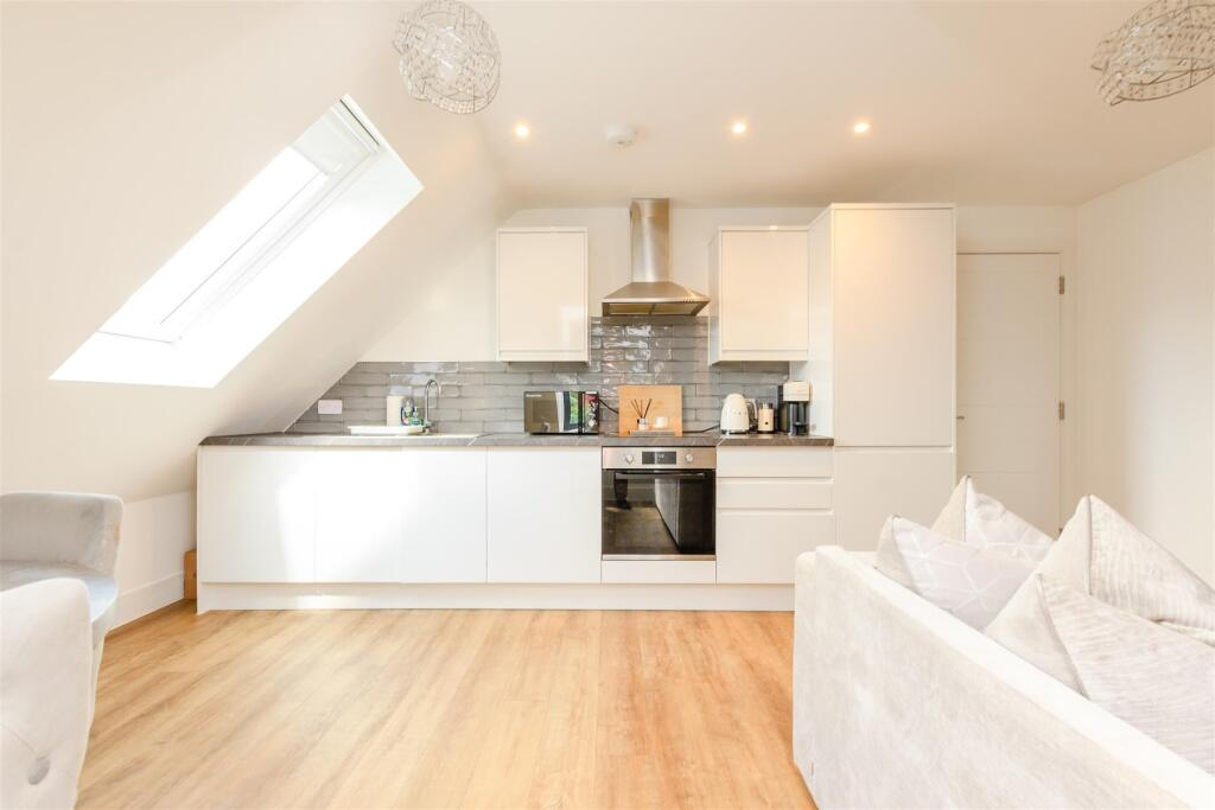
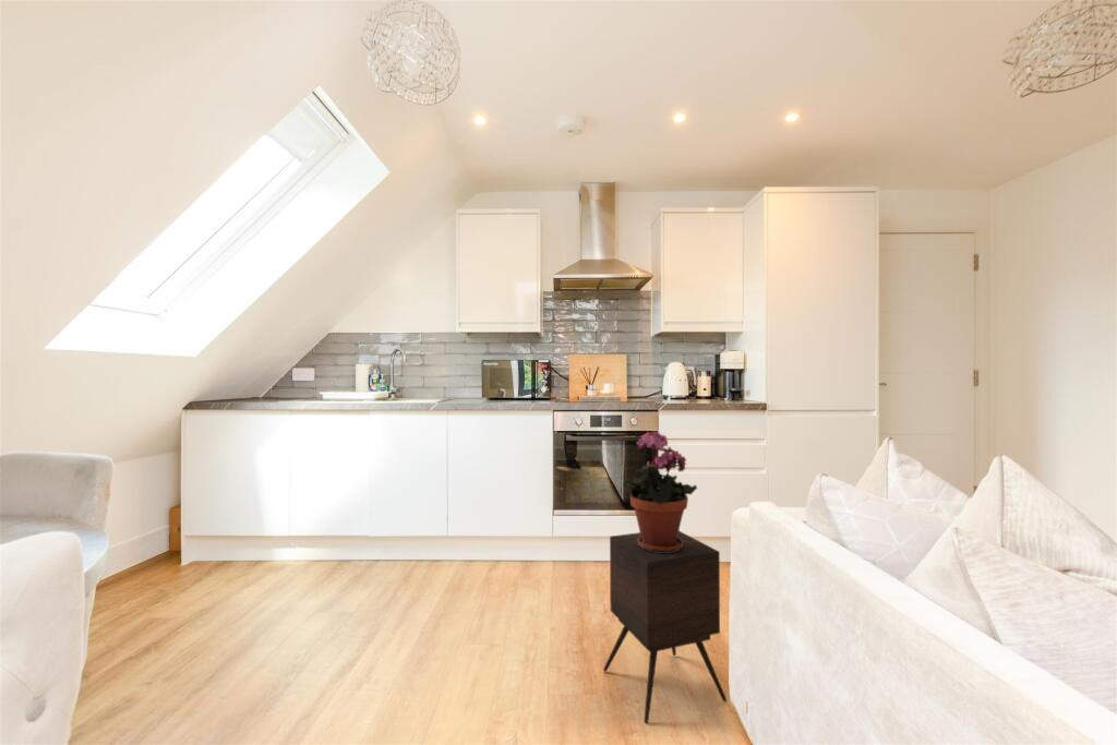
+ potted plant (659, 488)
+ side table (662, 614)
